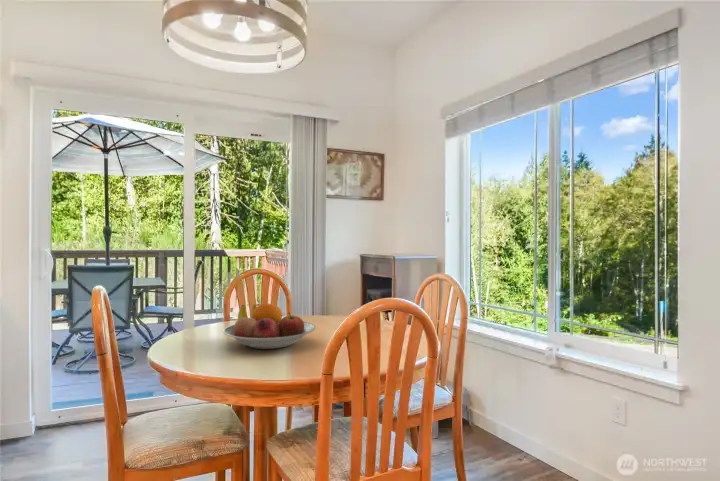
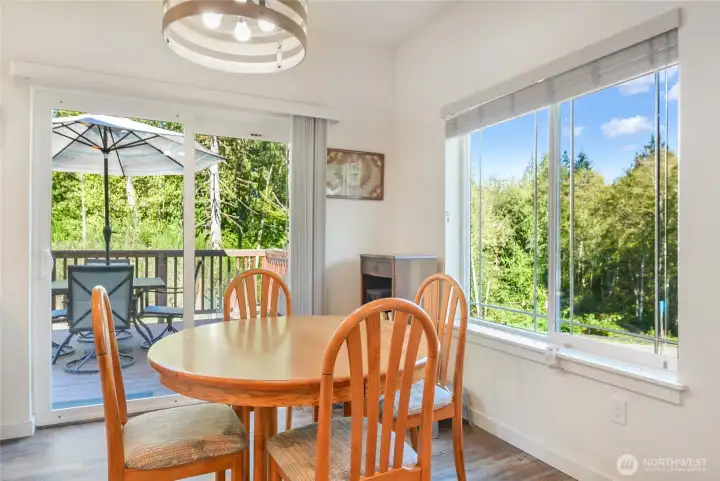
- fruit bowl (270, 324)
